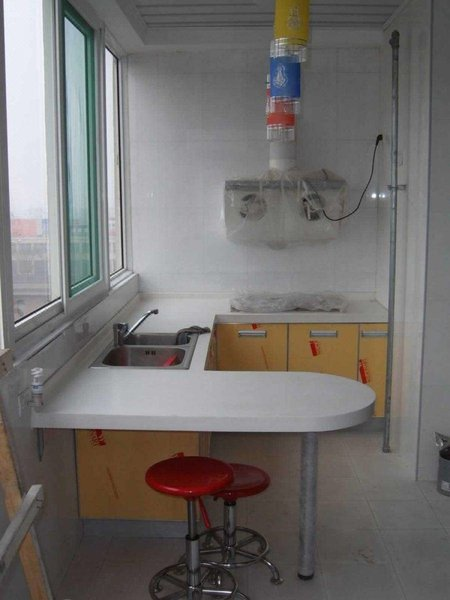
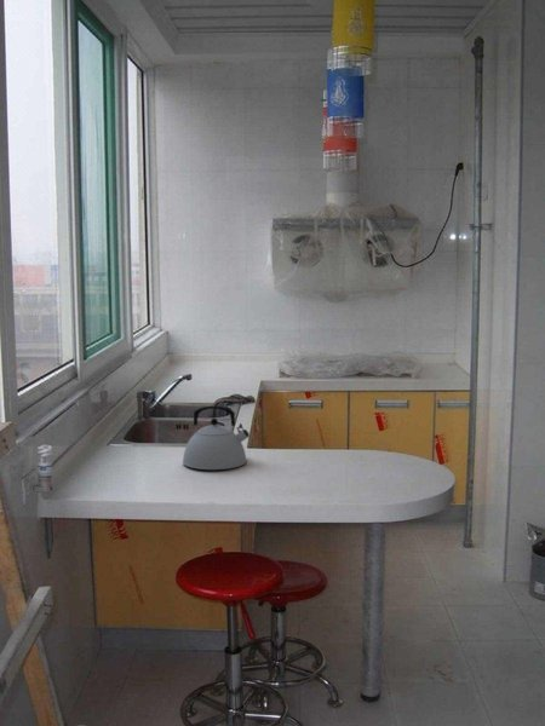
+ kettle (216, 433)
